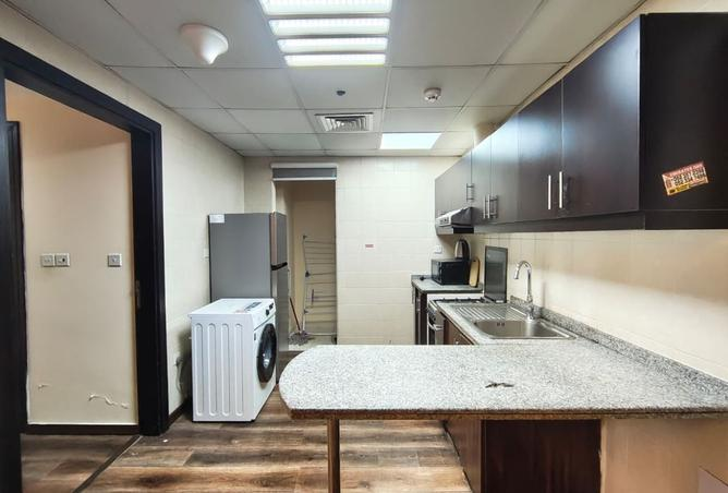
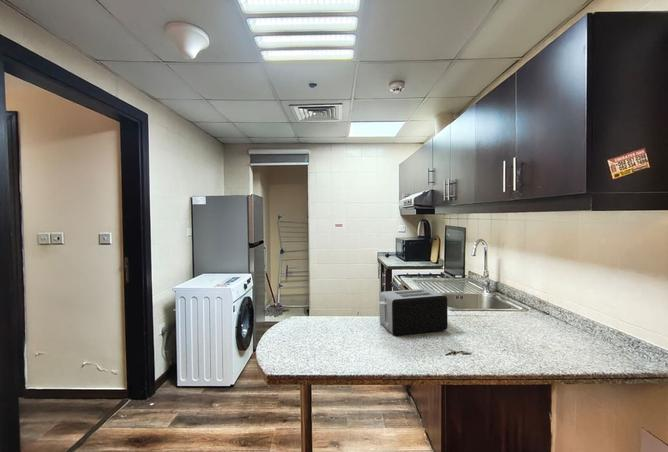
+ toaster (412, 310)
